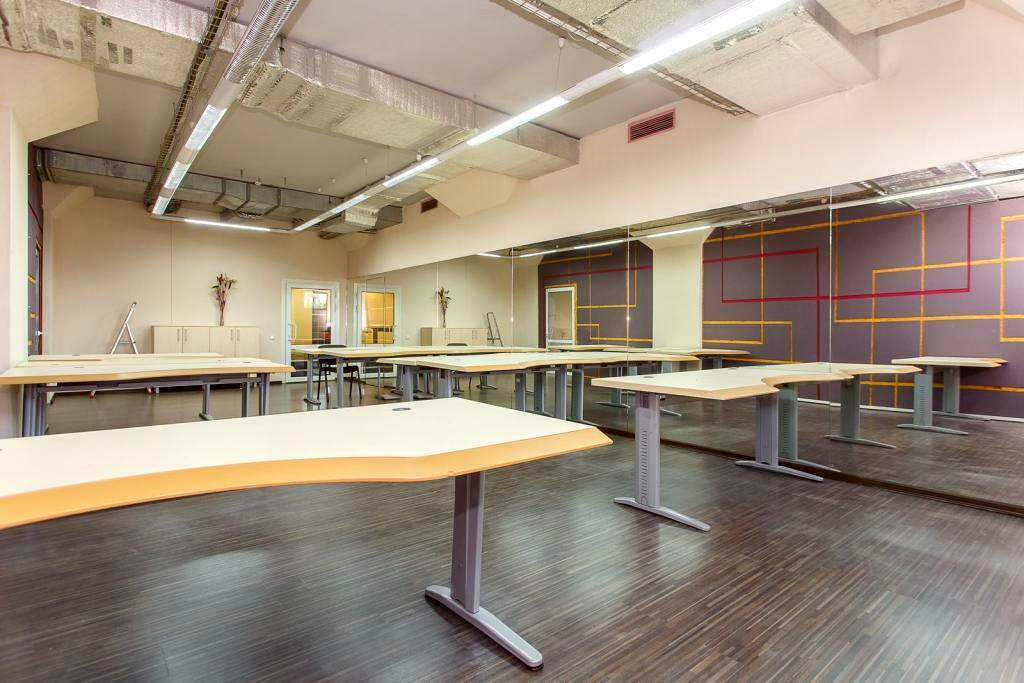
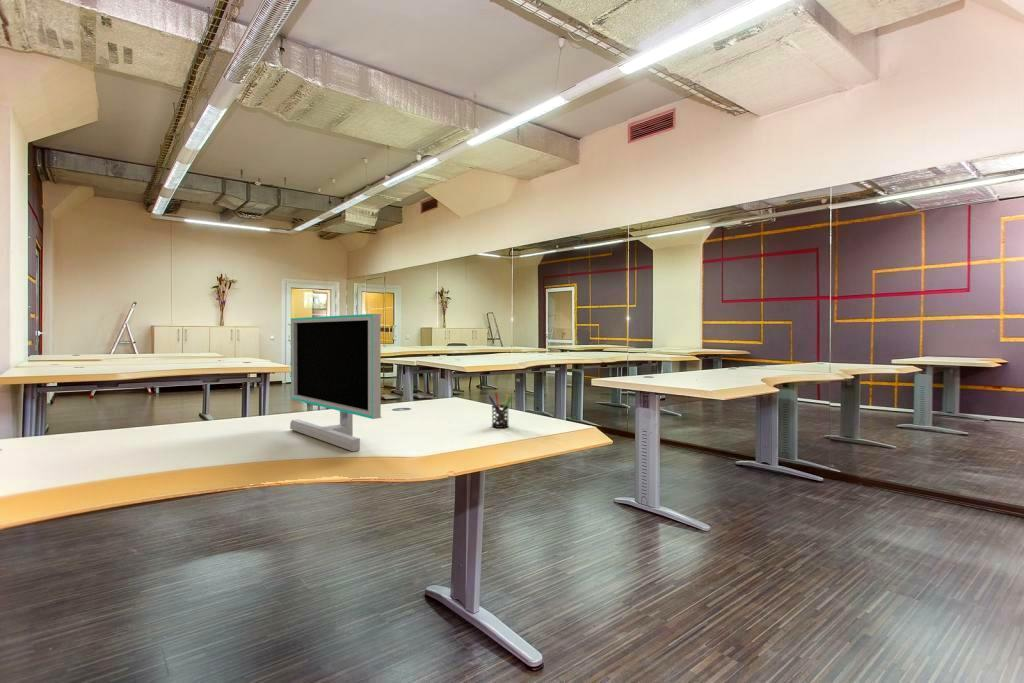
+ monitor (333, 376)
+ pen holder (502, 409)
